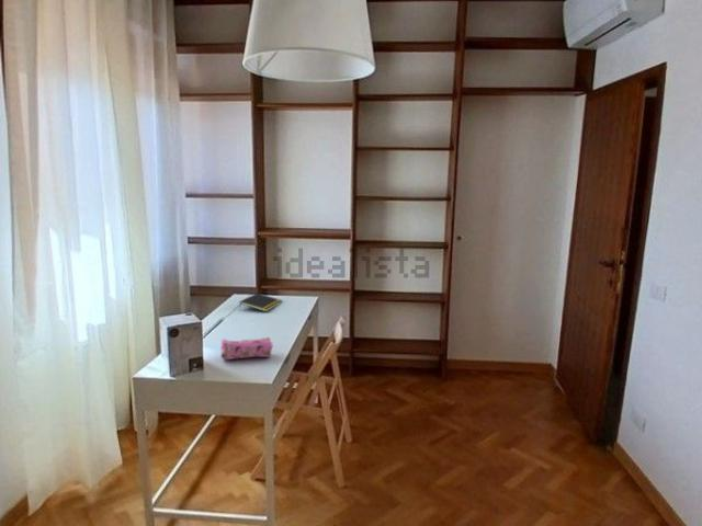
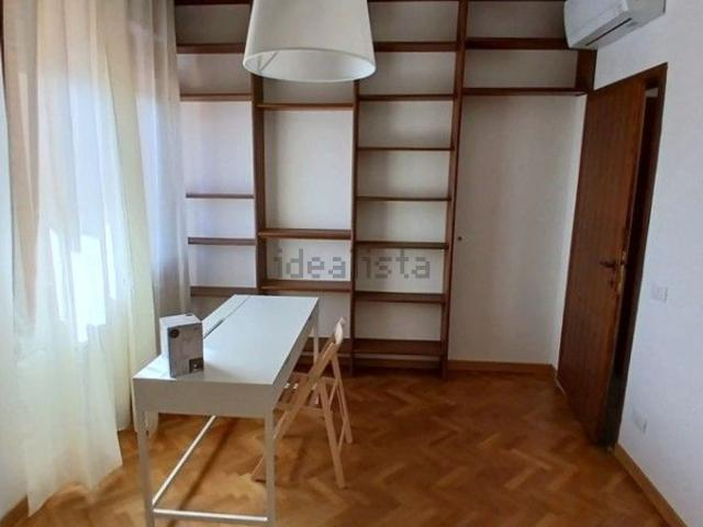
- pencil case (247, 347)
- notepad (261, 301)
